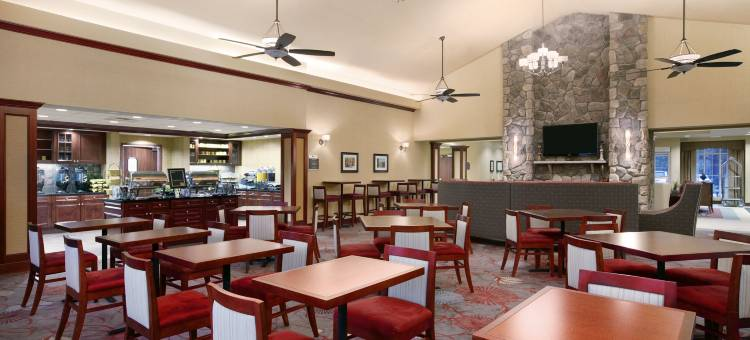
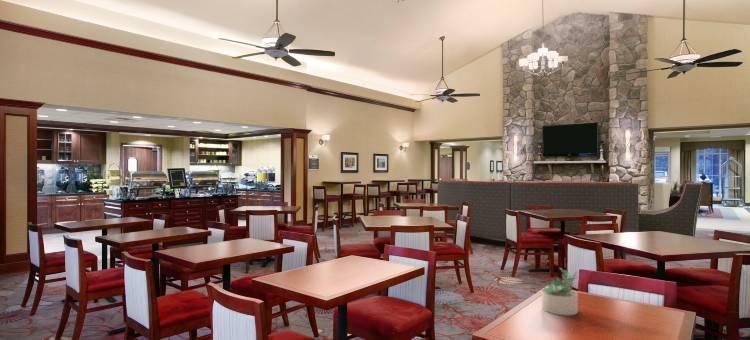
+ succulent plant (558, 288)
